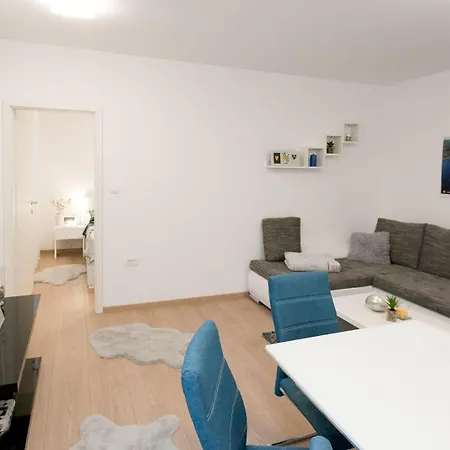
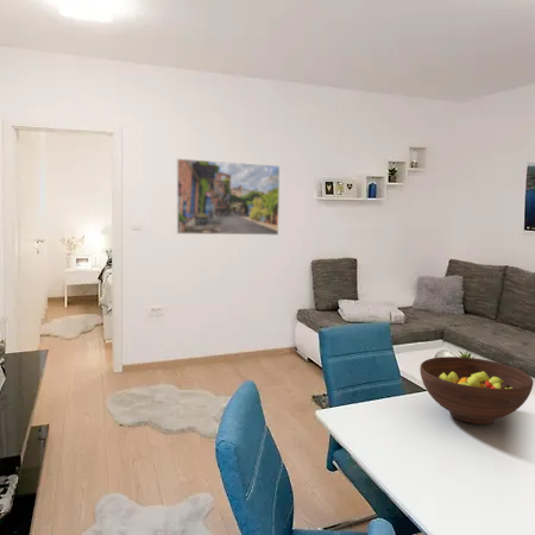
+ fruit bowl (472, 394)
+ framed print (229, 199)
